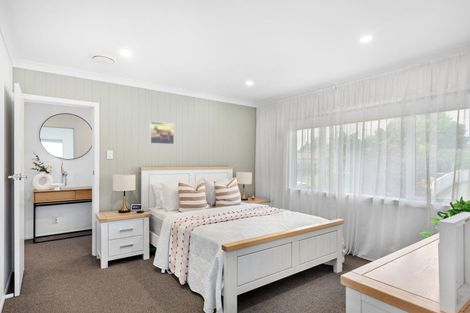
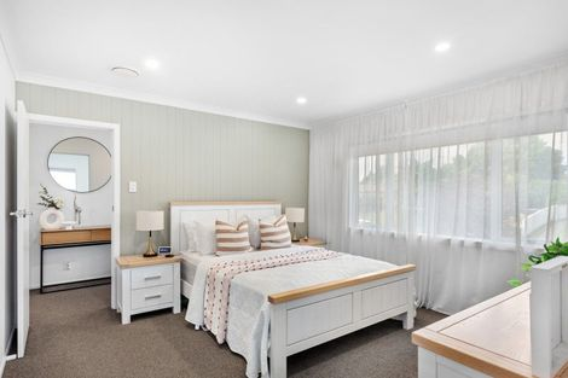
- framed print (162, 133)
